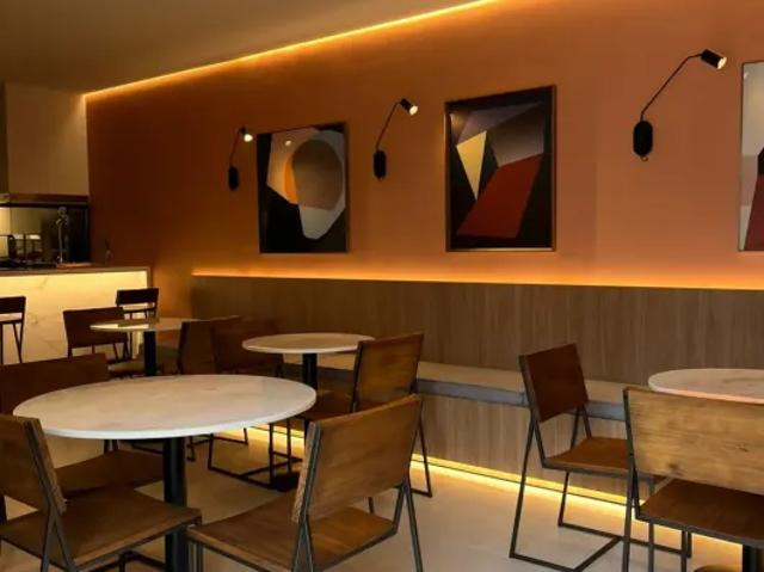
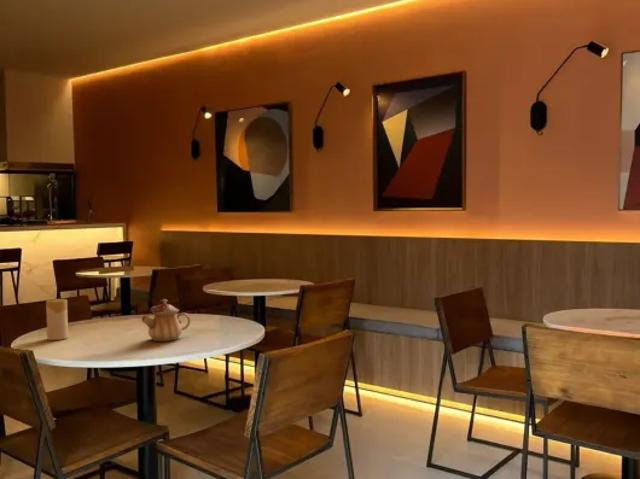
+ teapot (167, 318)
+ candle (56, 319)
